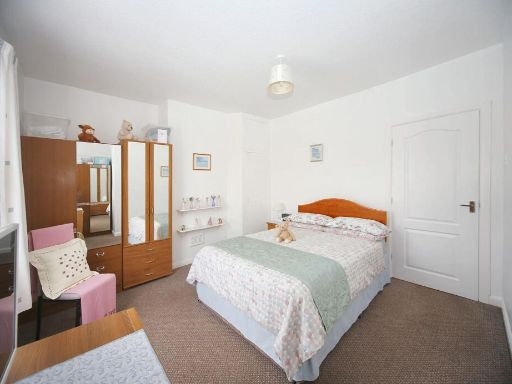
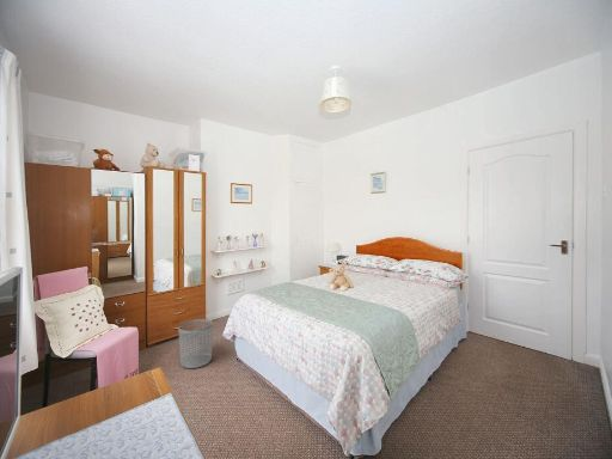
+ waste bin (196, 342)
